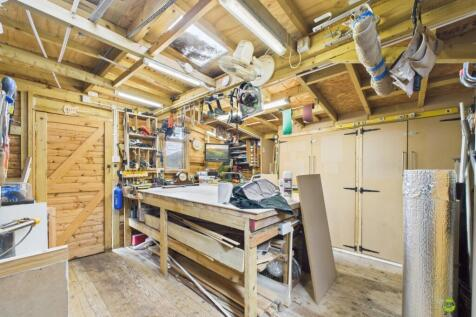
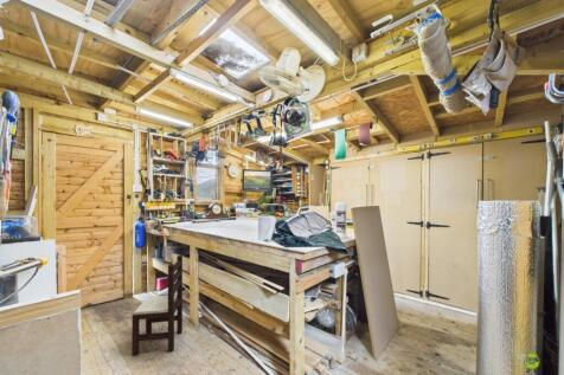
+ chair (159, 302)
